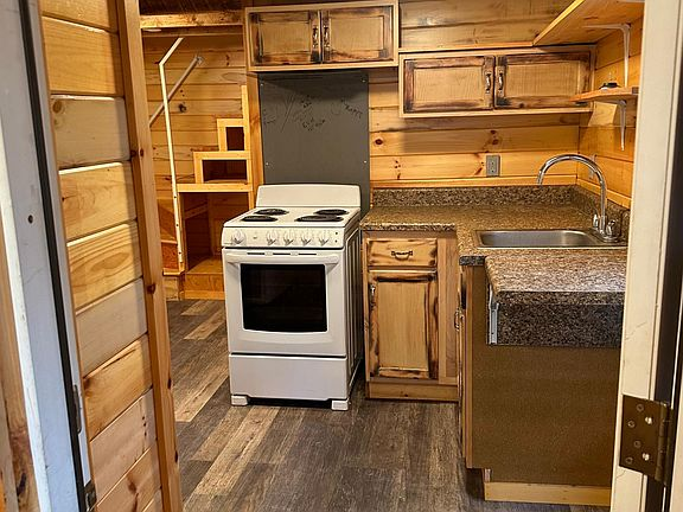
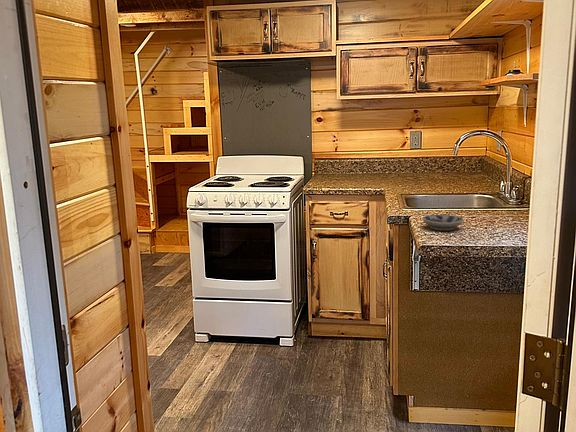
+ bowl (442, 223)
